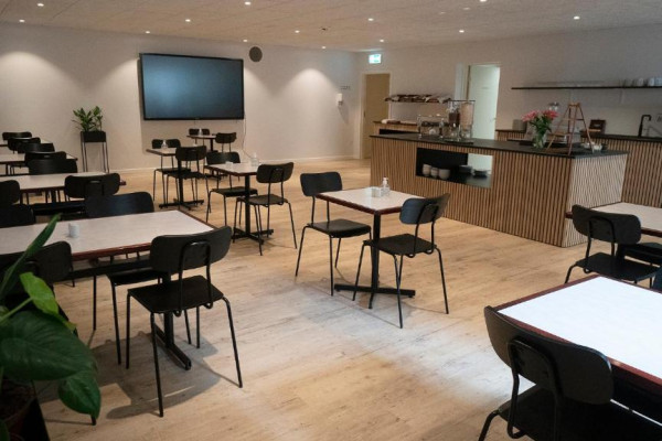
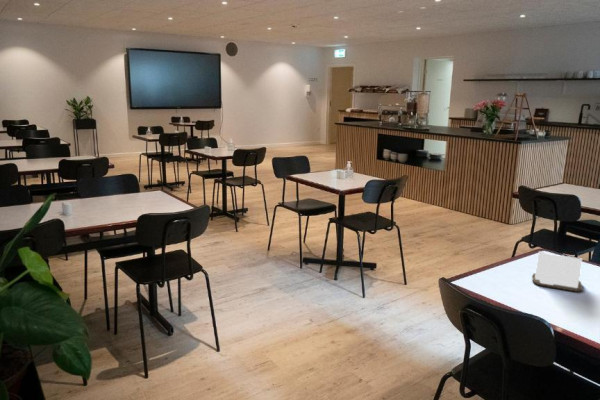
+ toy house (558, 268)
